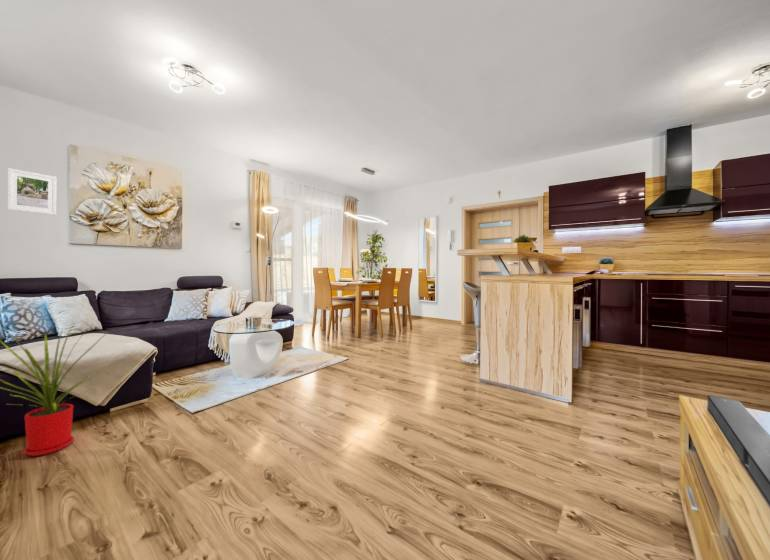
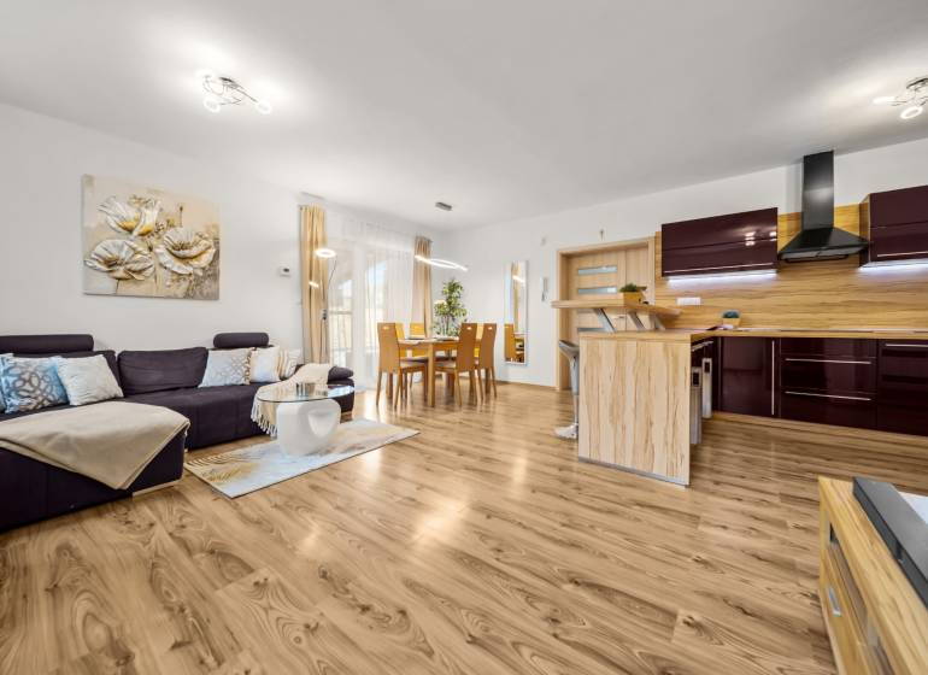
- house plant (49, 386)
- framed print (32, 192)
